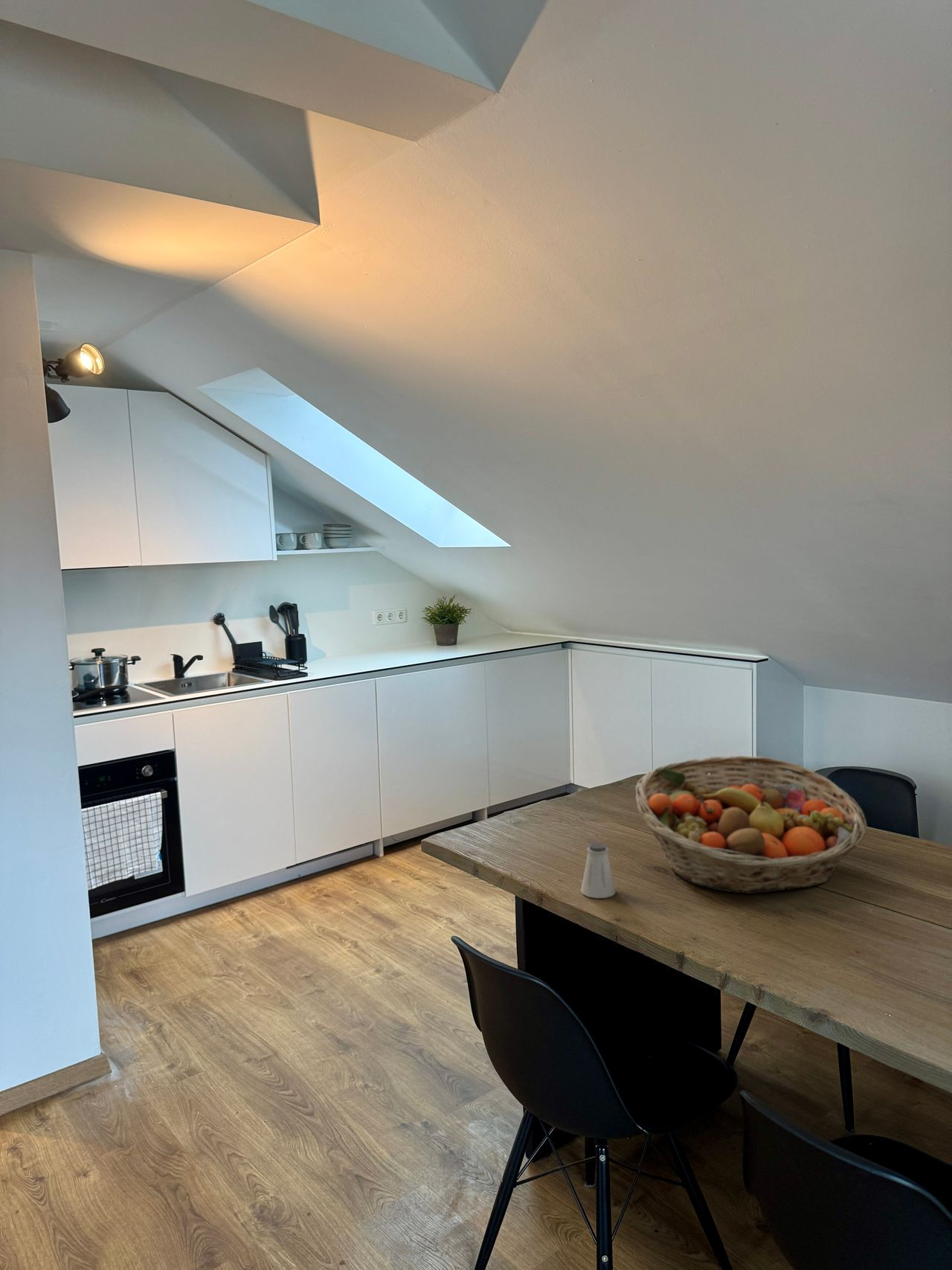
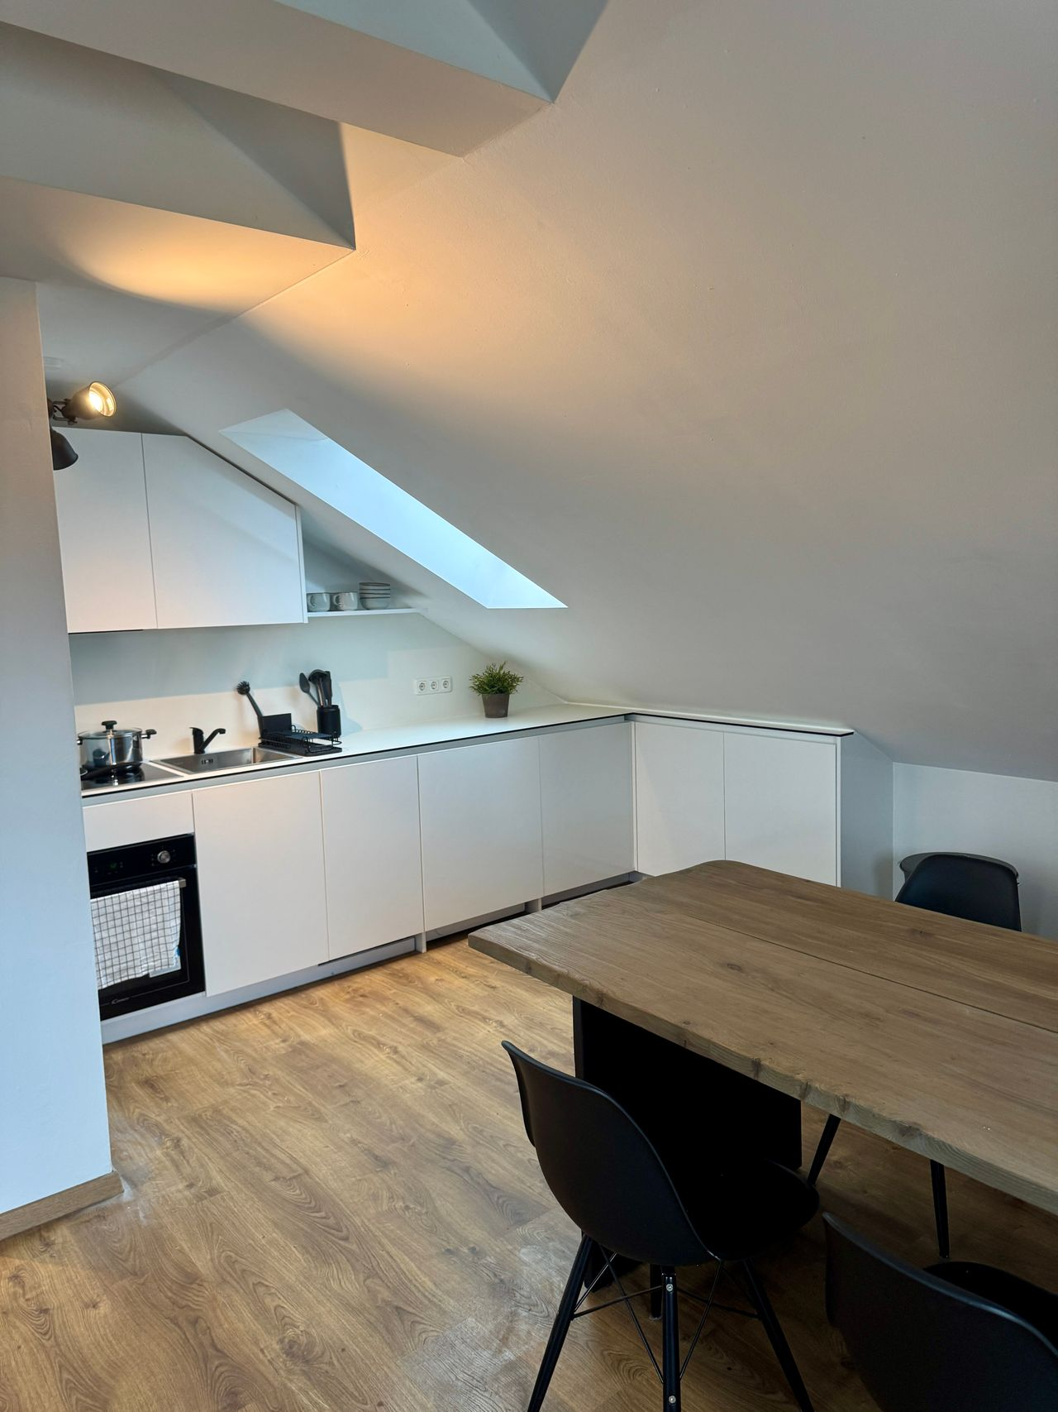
- fruit basket (747, 821)
- saltshaker (597, 868)
